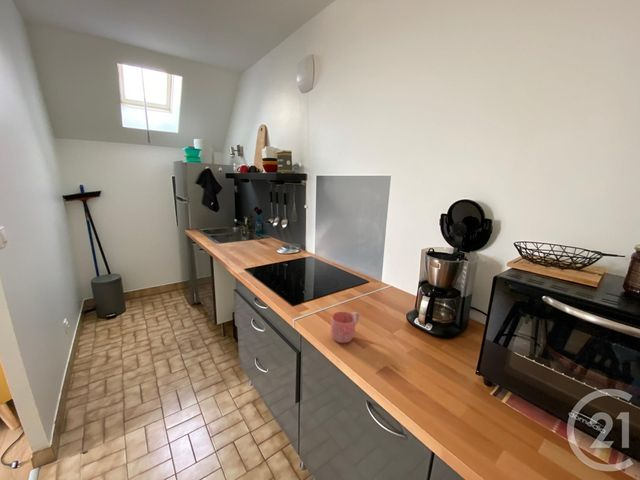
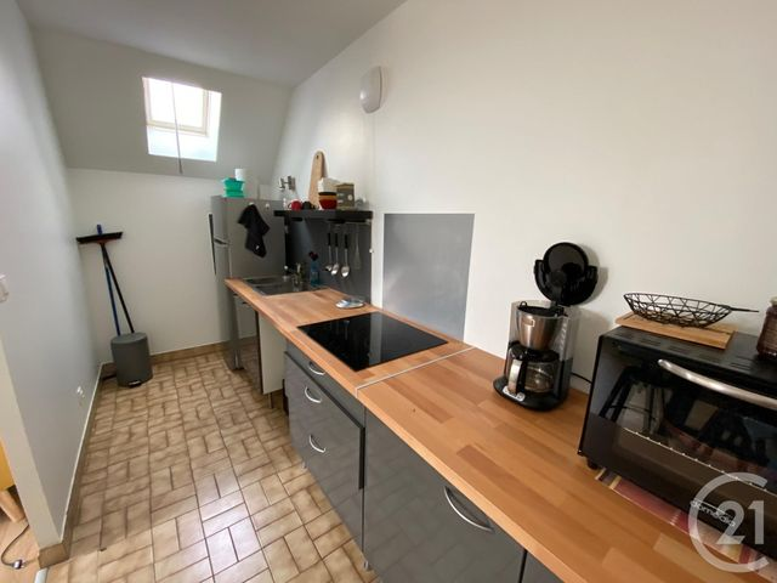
- mug (346, 325)
